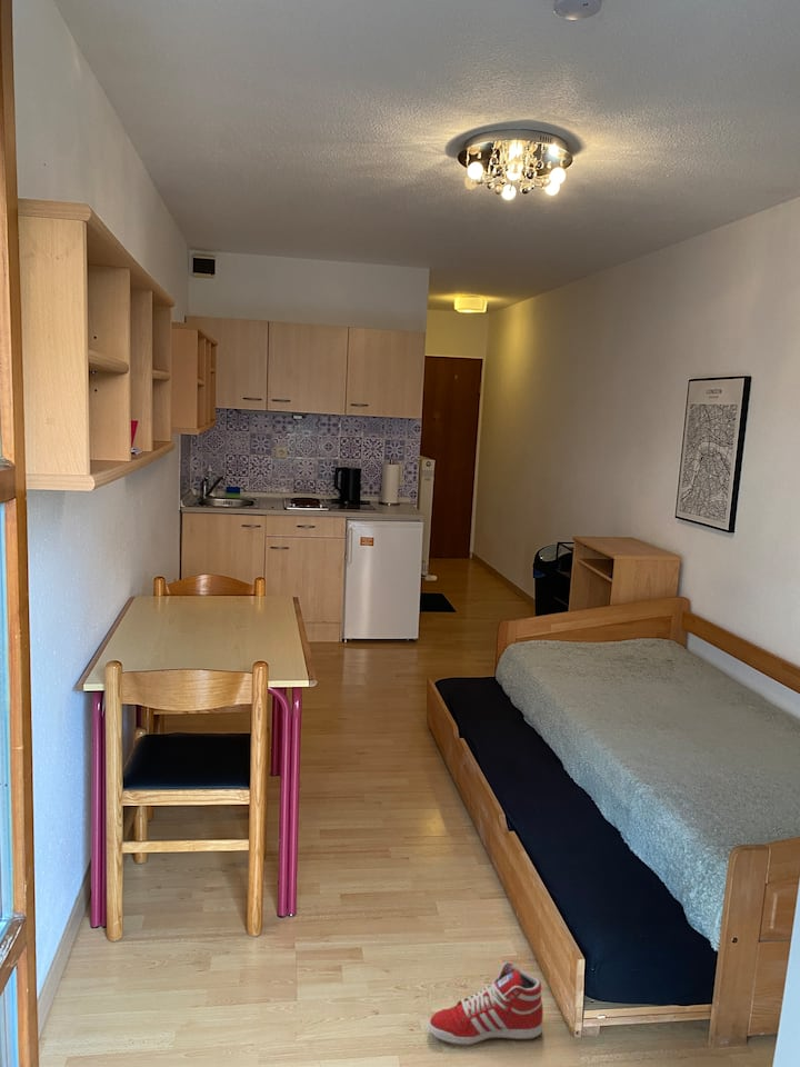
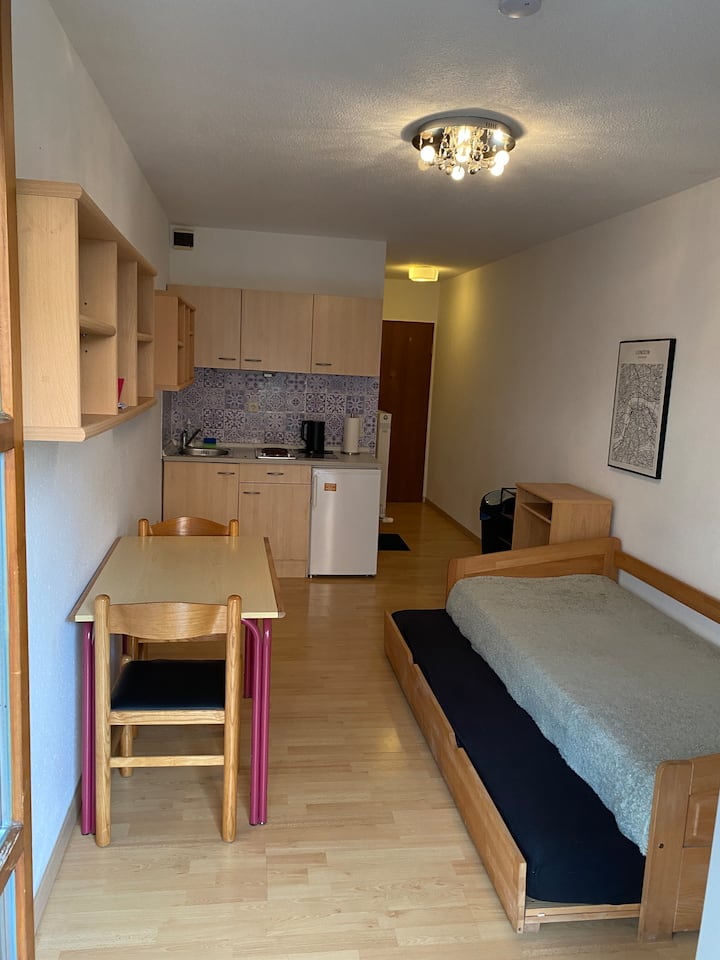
- sneaker (487, 1001)
